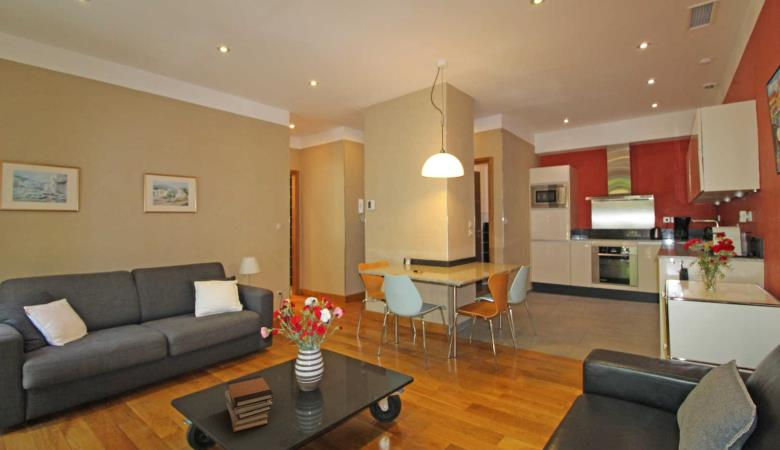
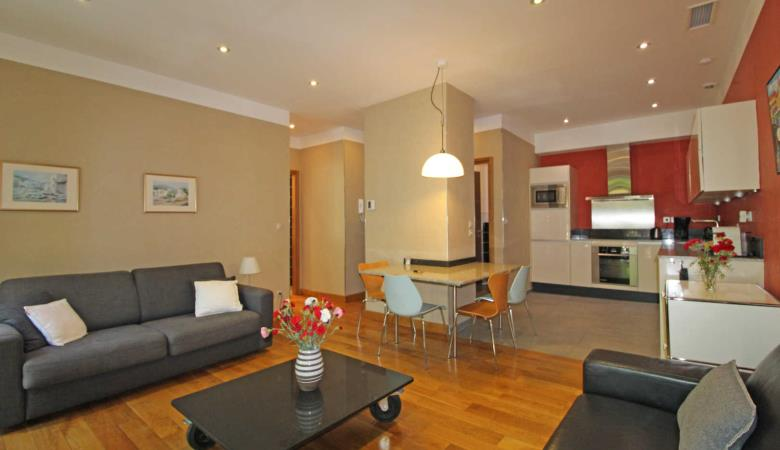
- book stack (248, 401)
